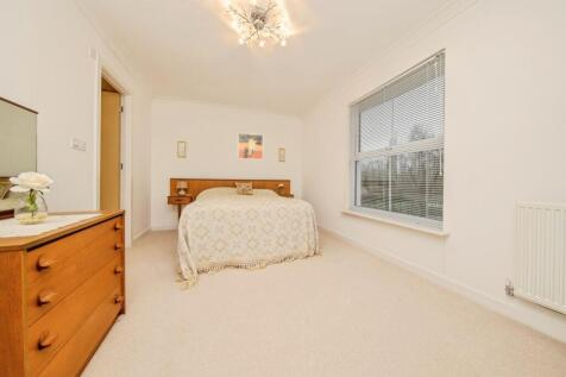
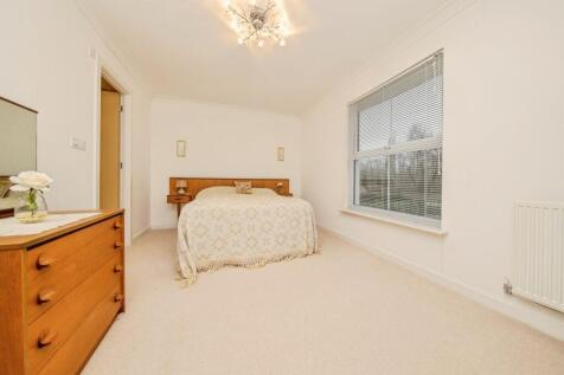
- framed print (250, 146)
